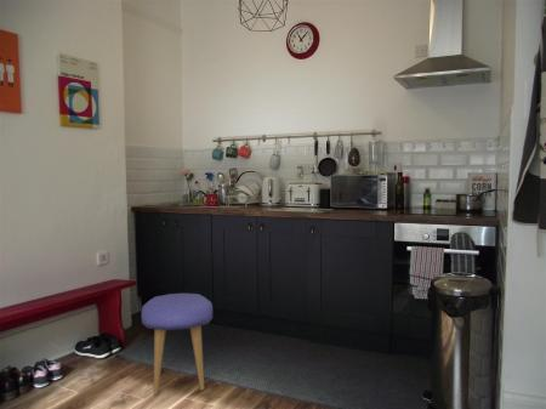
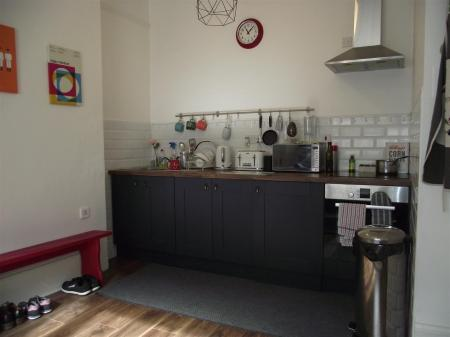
- stool (176, 329)
